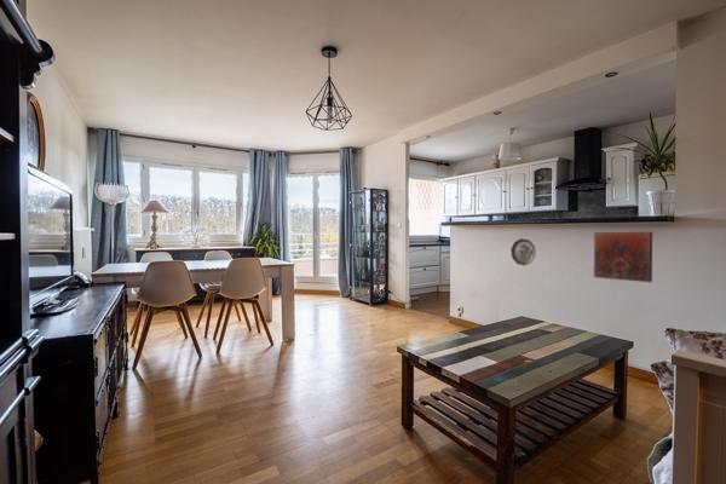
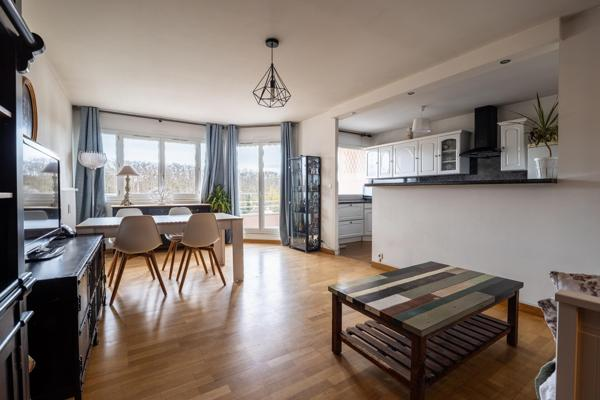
- decorative tile (621, 255)
- decorative plate (523, 252)
